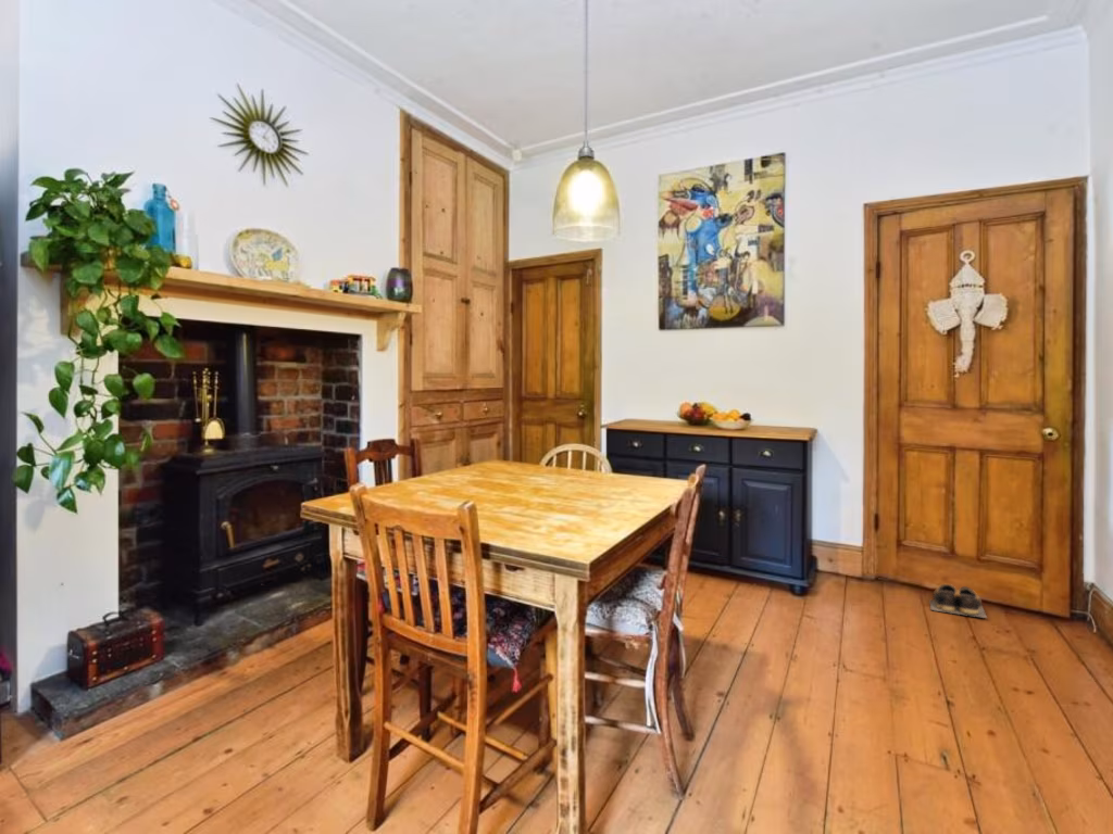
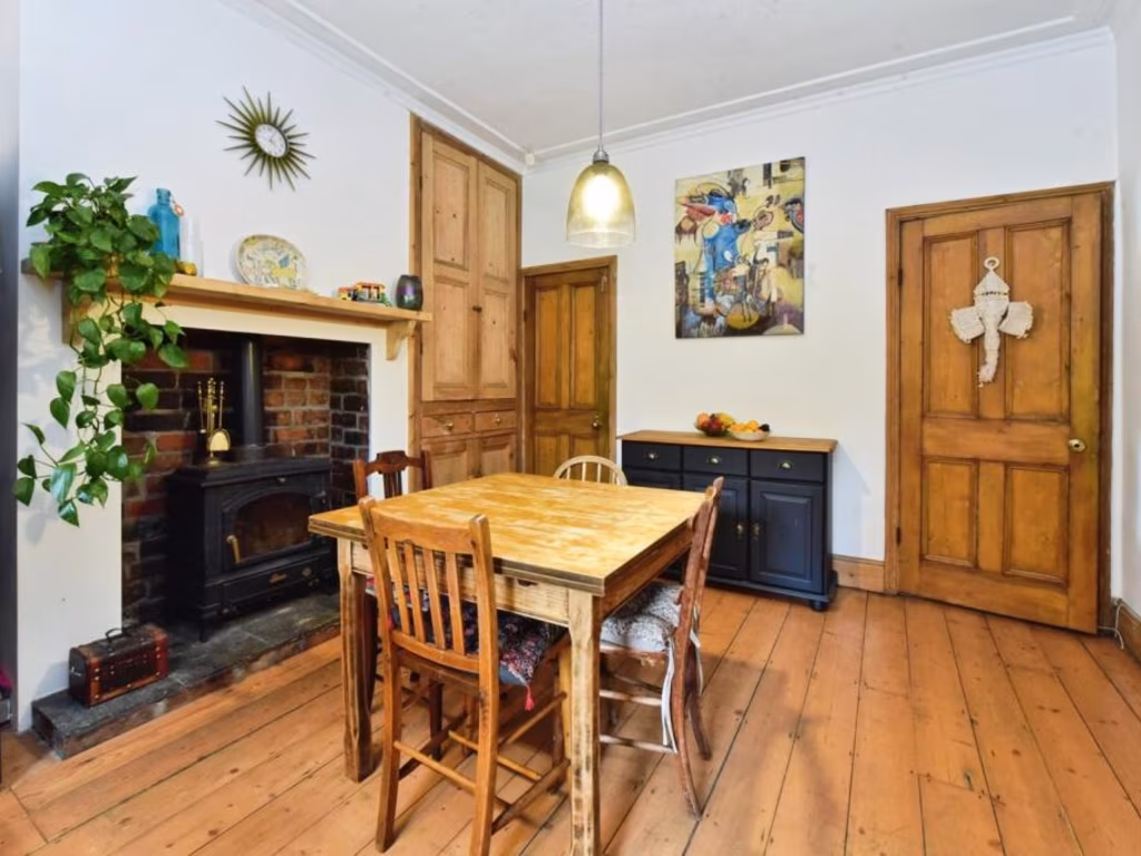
- shoes (955, 594)
